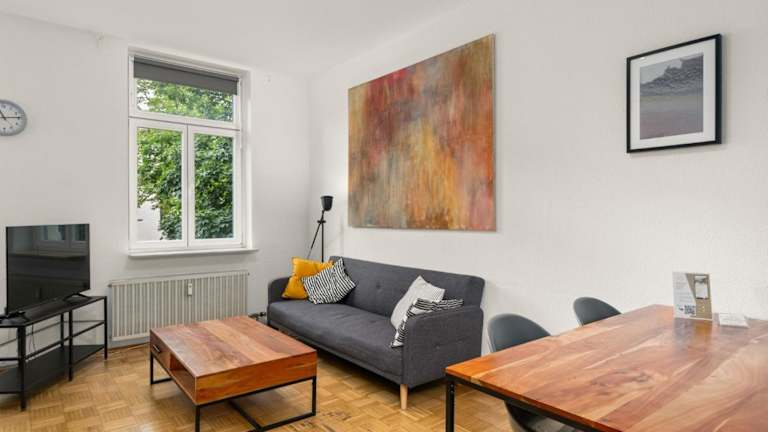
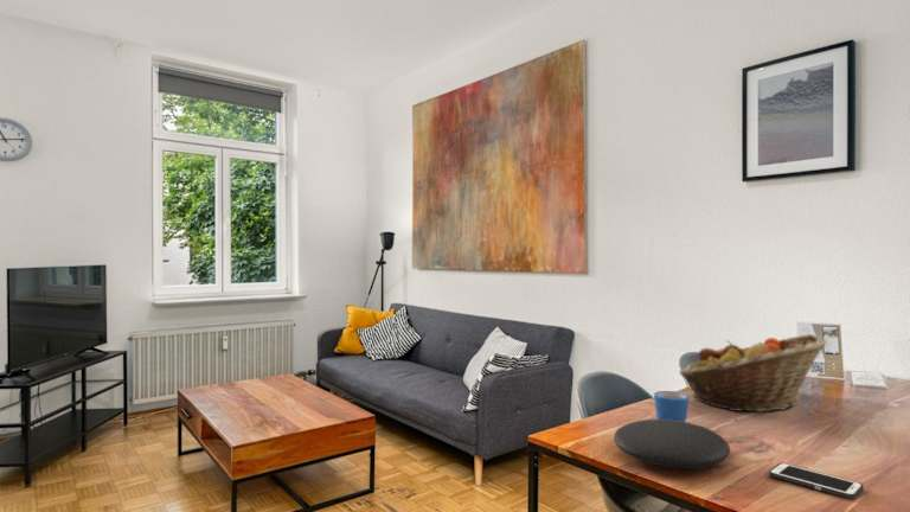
+ cell phone (814, 479)
+ plate (669, 441)
+ mug (673, 408)
+ fruit basket (750, 366)
